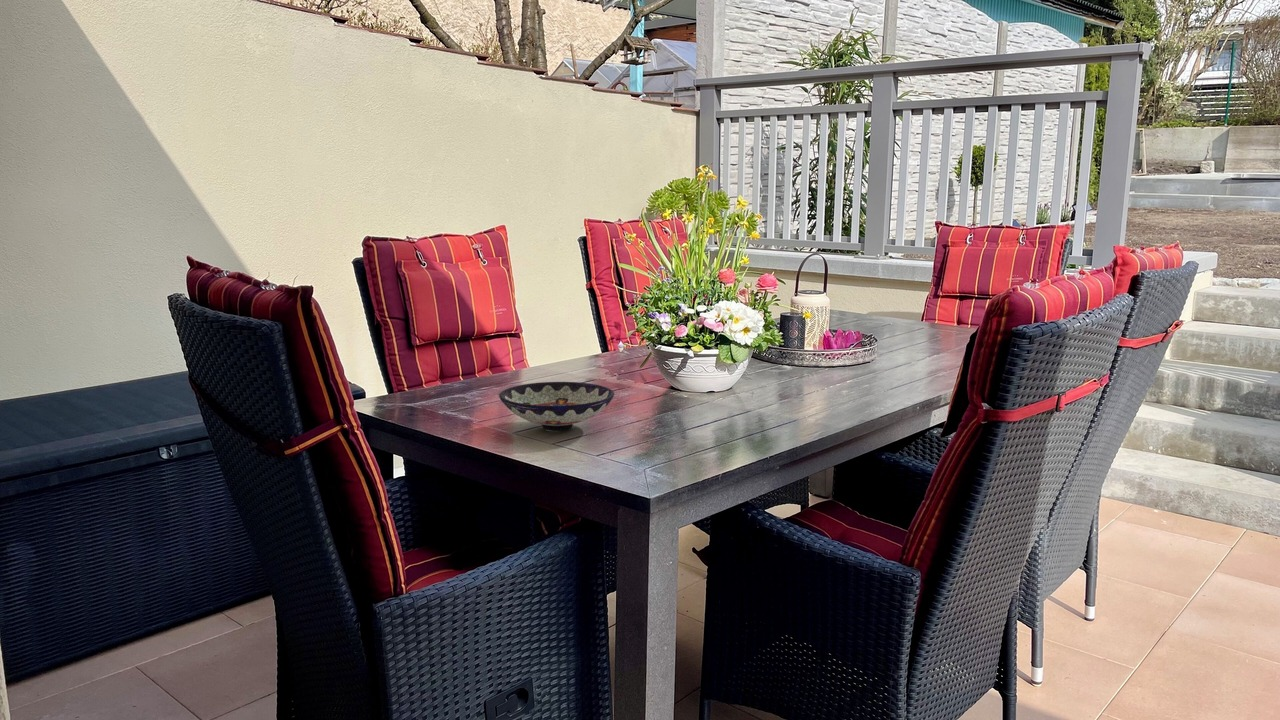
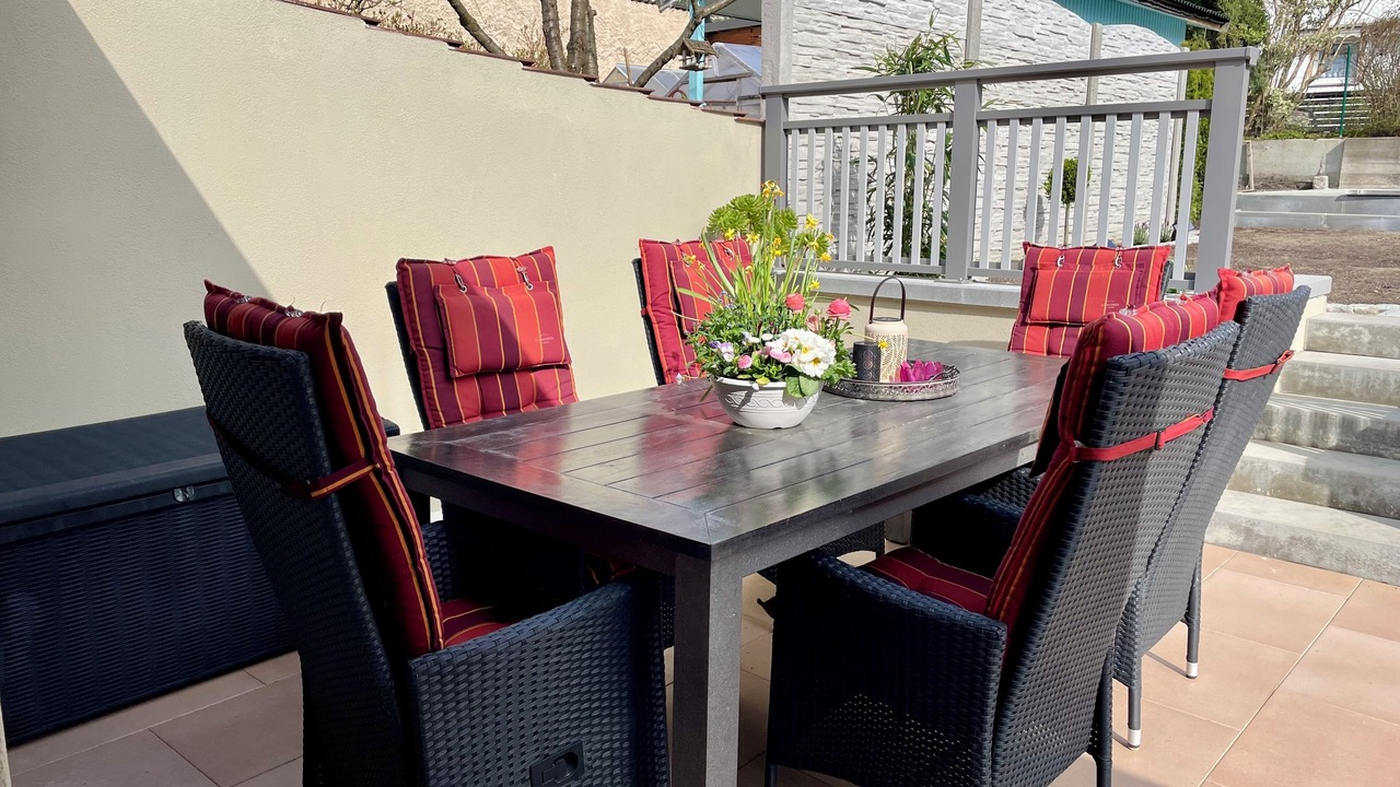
- bowl (557, 410)
